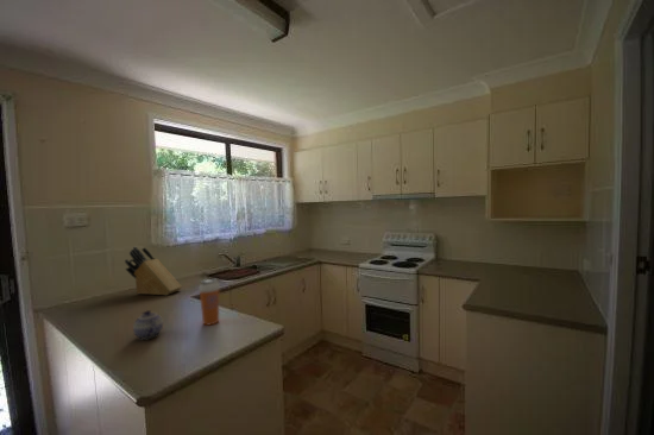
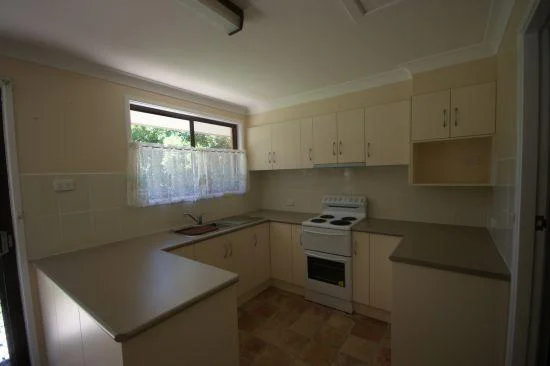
- knife block (152, 269)
- teapot (147, 323)
- shaker bottle (209, 301)
